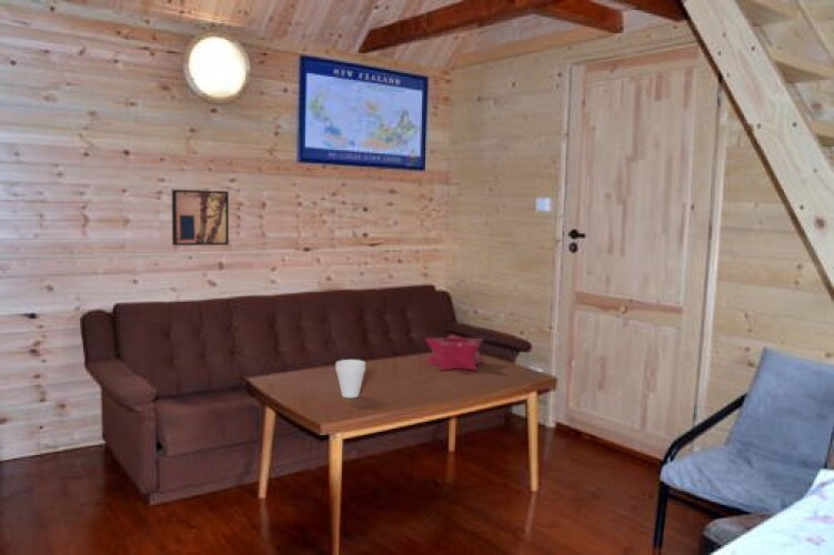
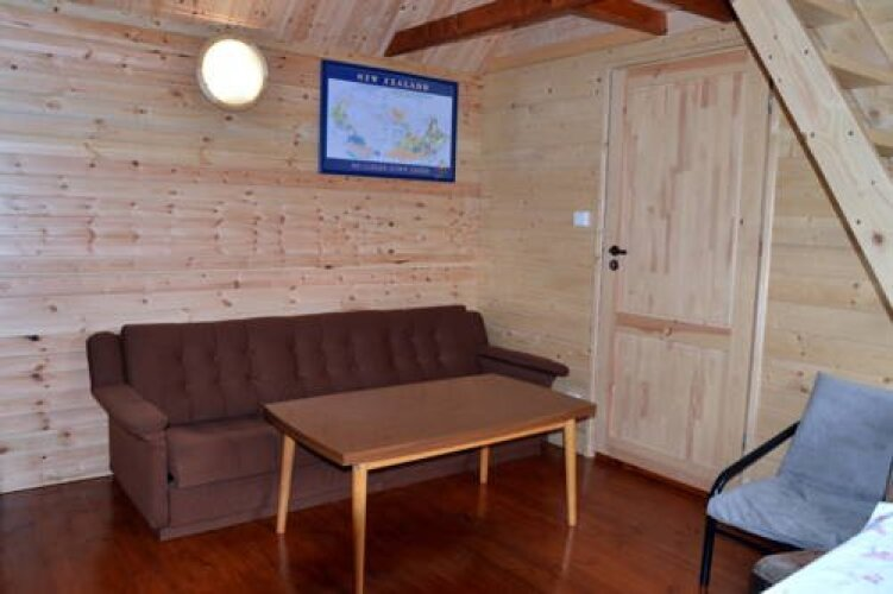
- wall art (200, 218)
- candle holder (452, 352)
- cup (350, 379)
